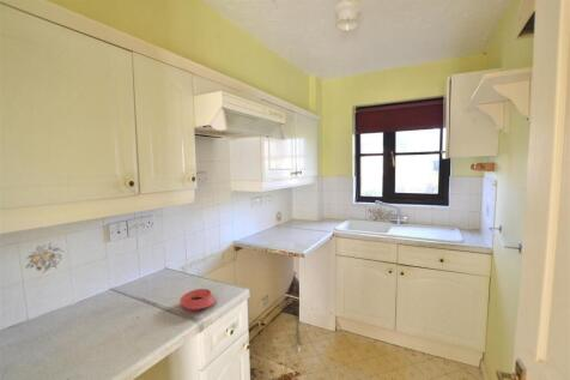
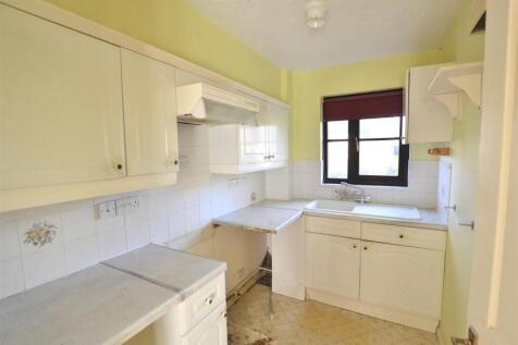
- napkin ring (198, 300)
